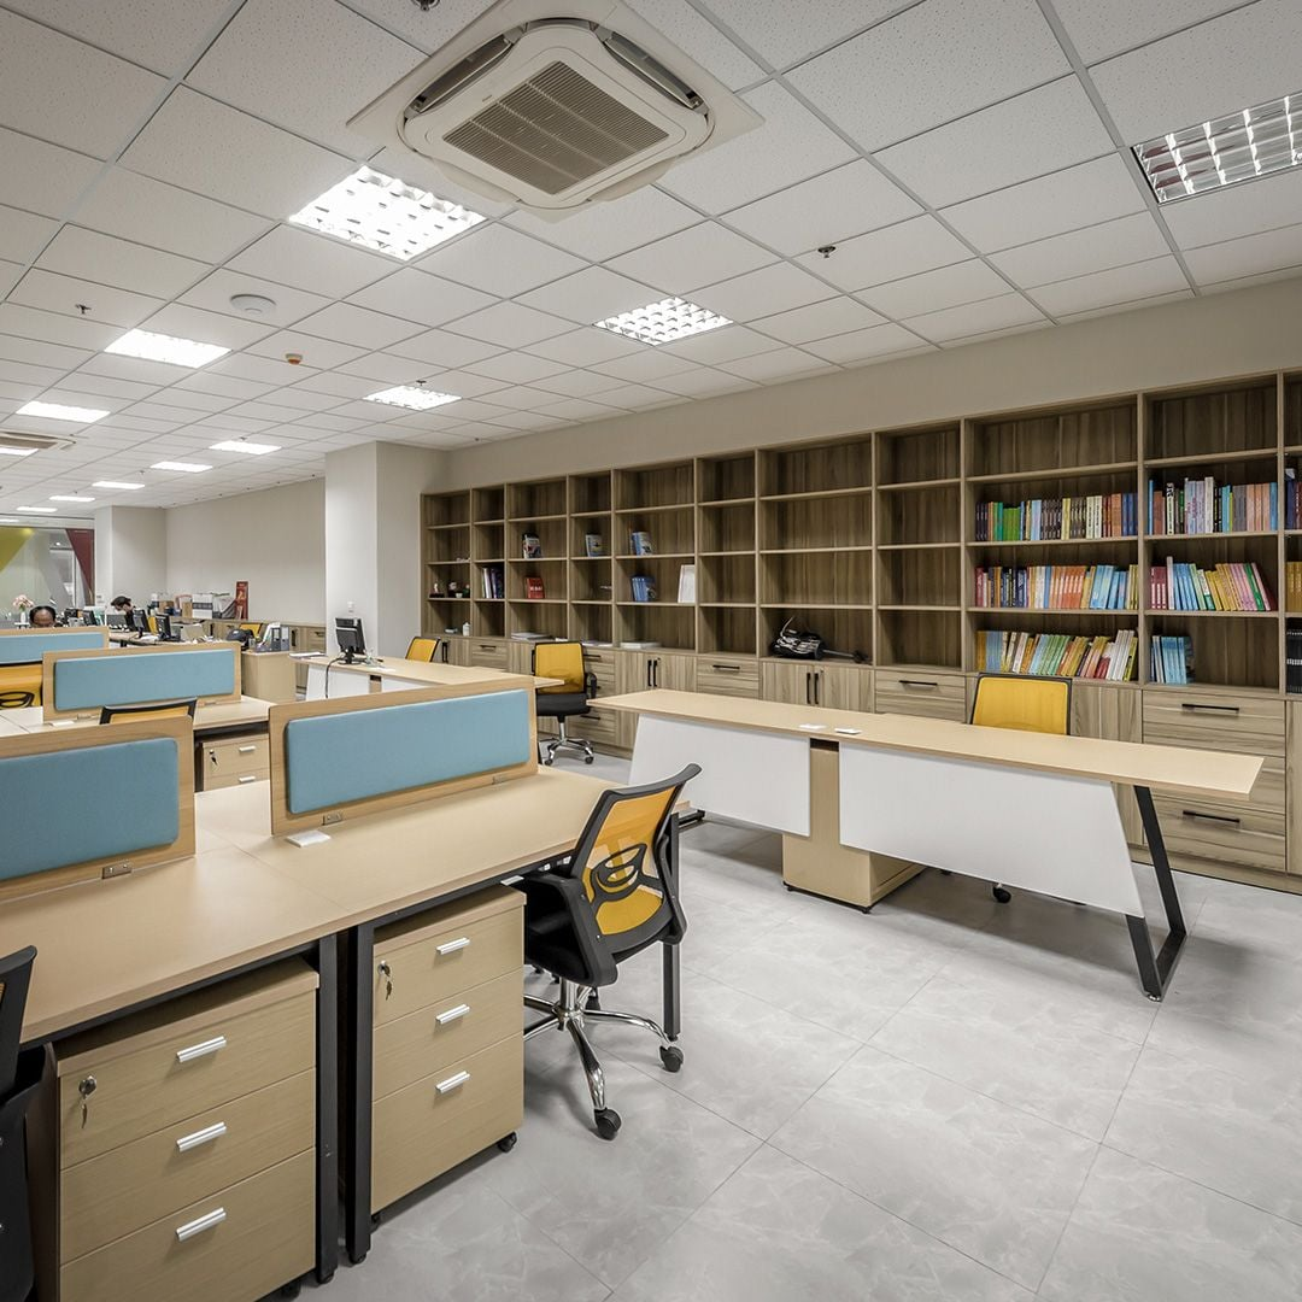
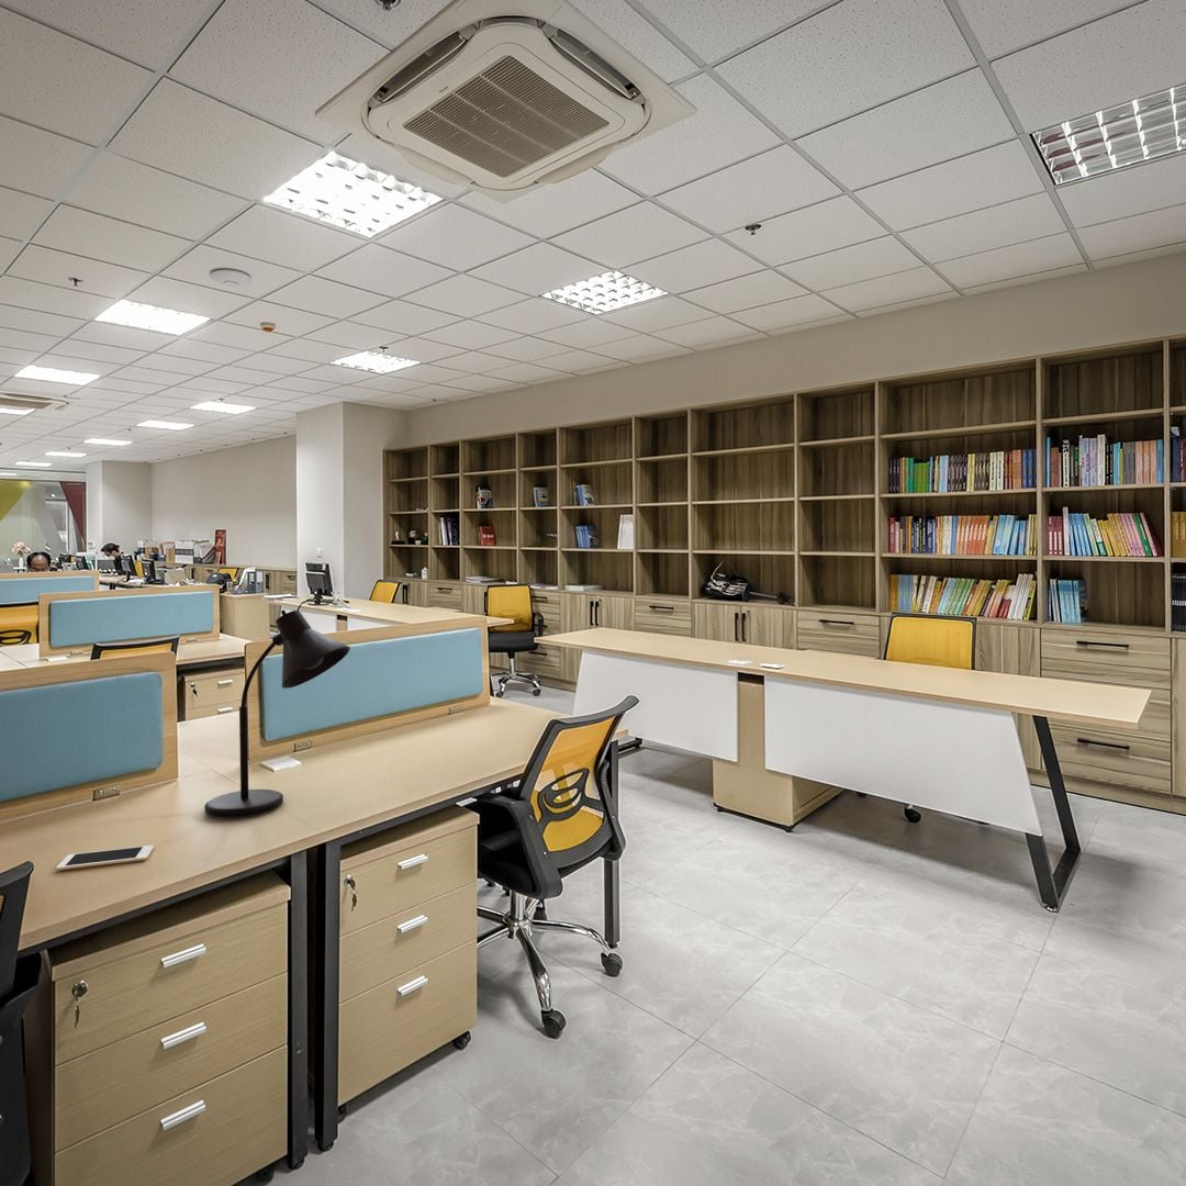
+ desk lamp (283, 687)
+ cell phone (107, 857)
